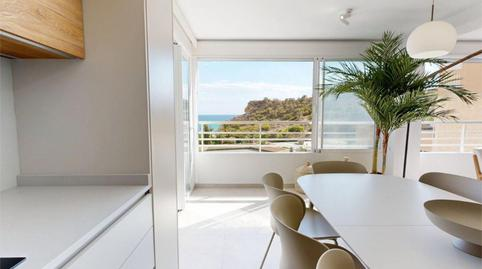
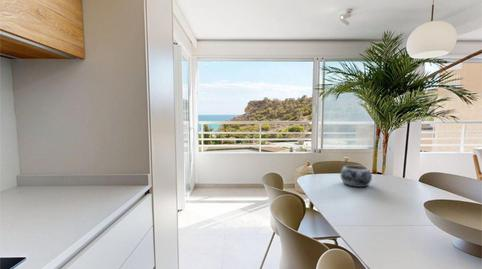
+ decorative bowl (355, 175)
